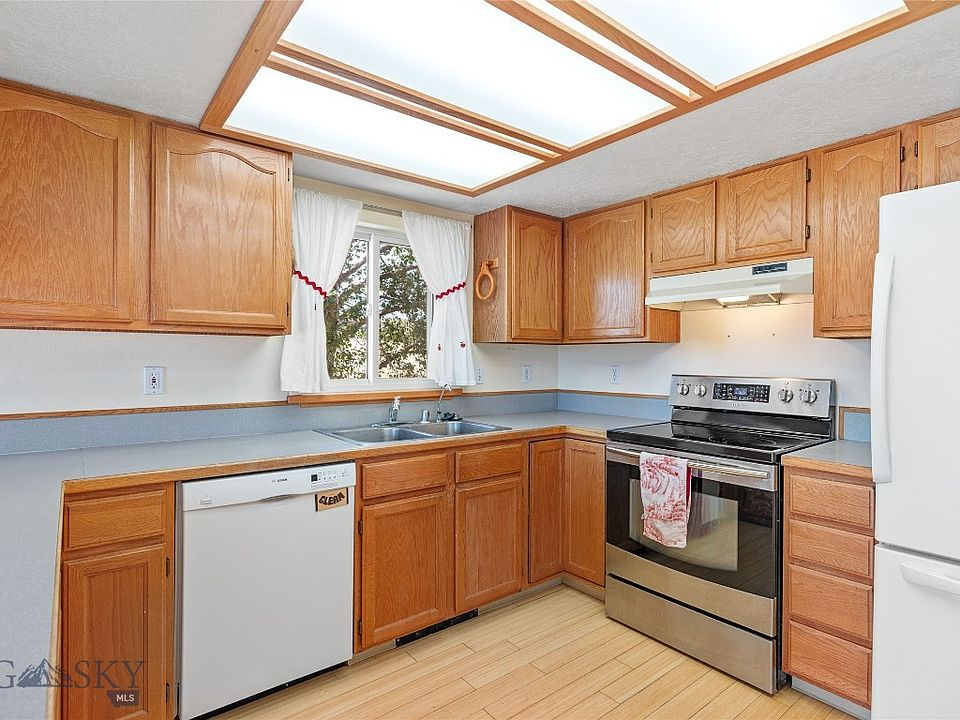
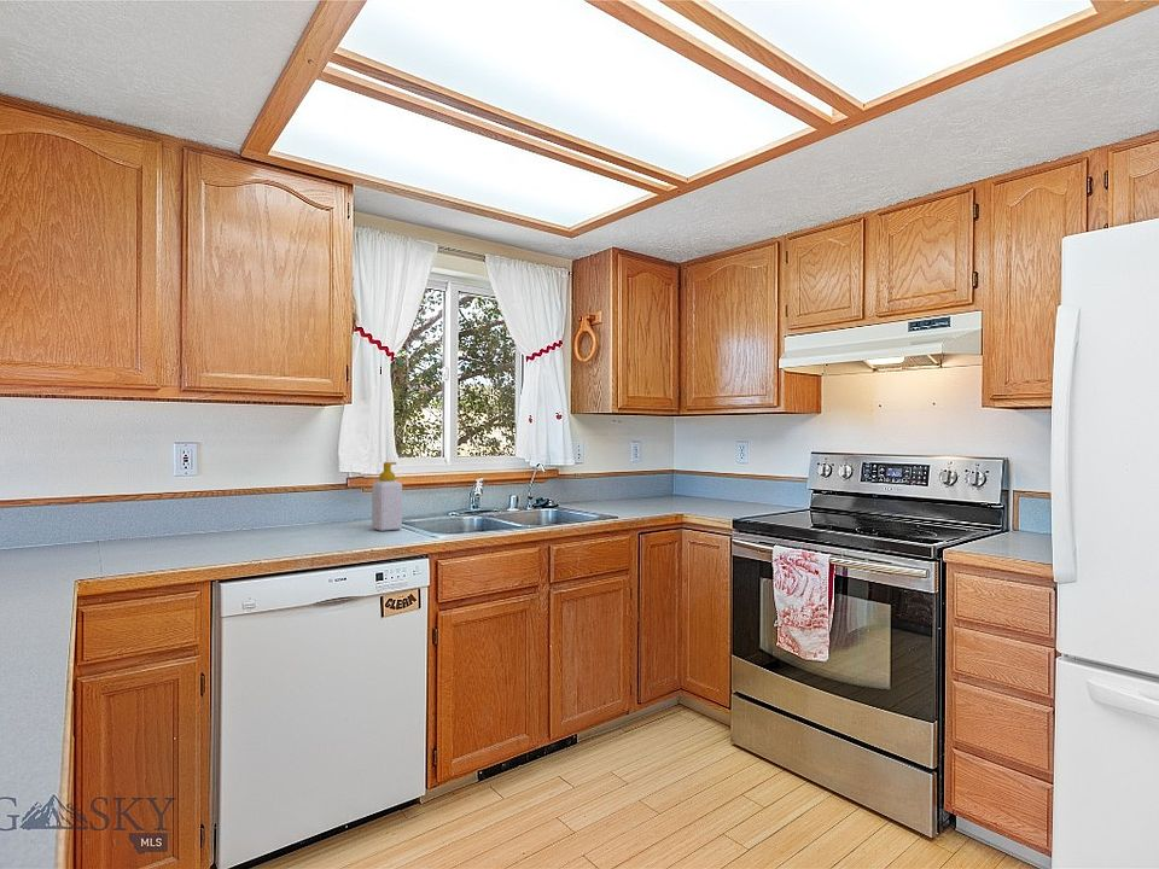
+ soap bottle (386, 495)
